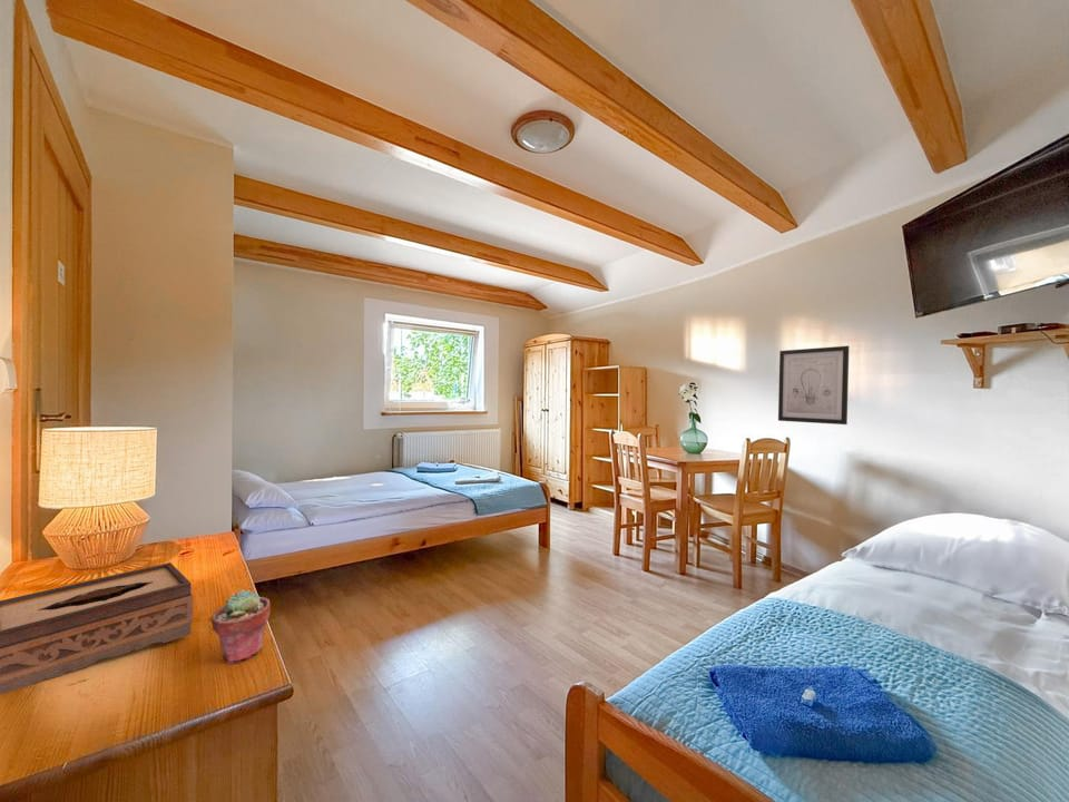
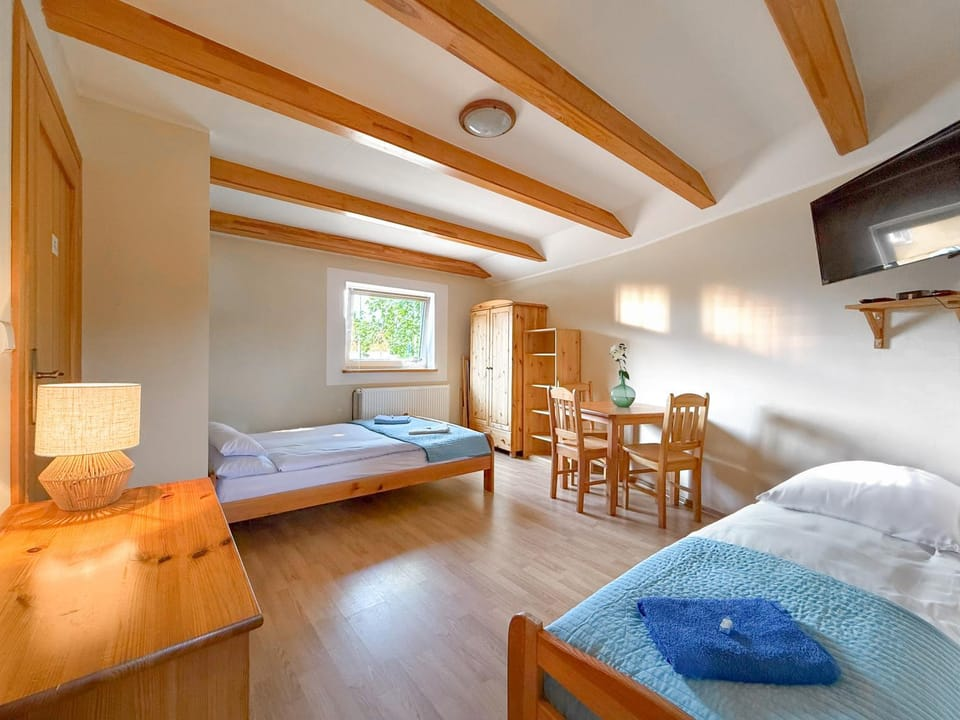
- wall art (811, 385)
- potted succulent (242, 622)
- tissue box (95, 619)
